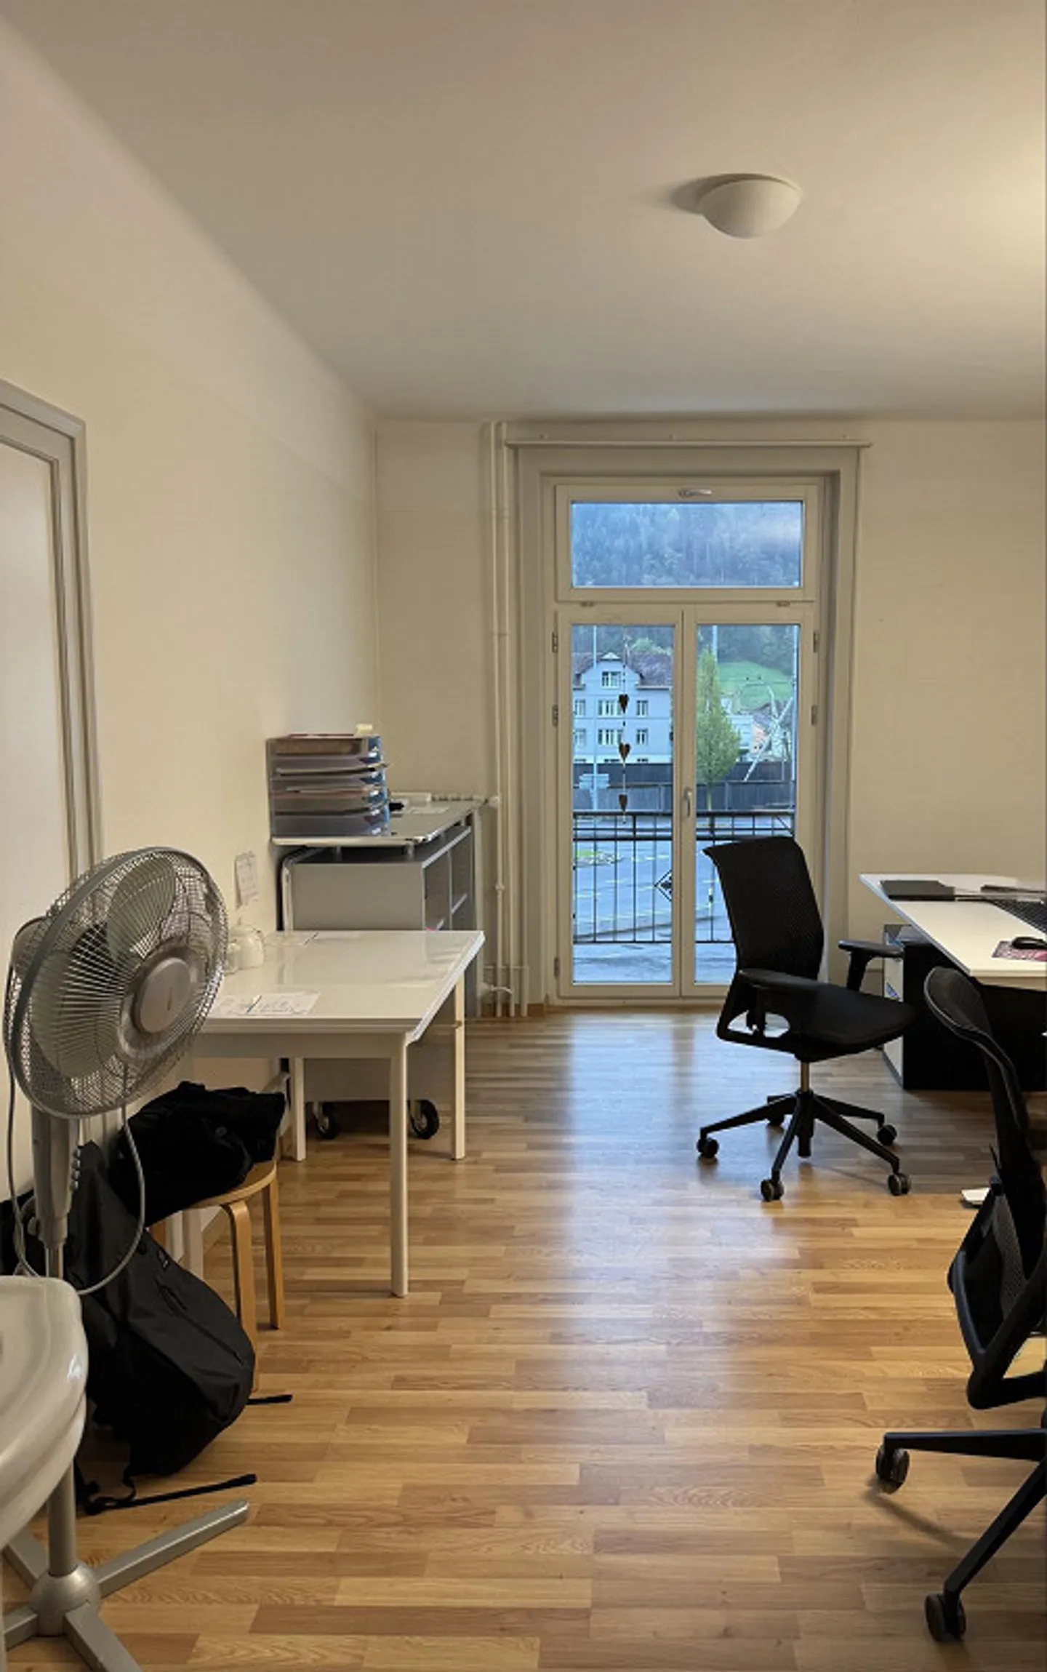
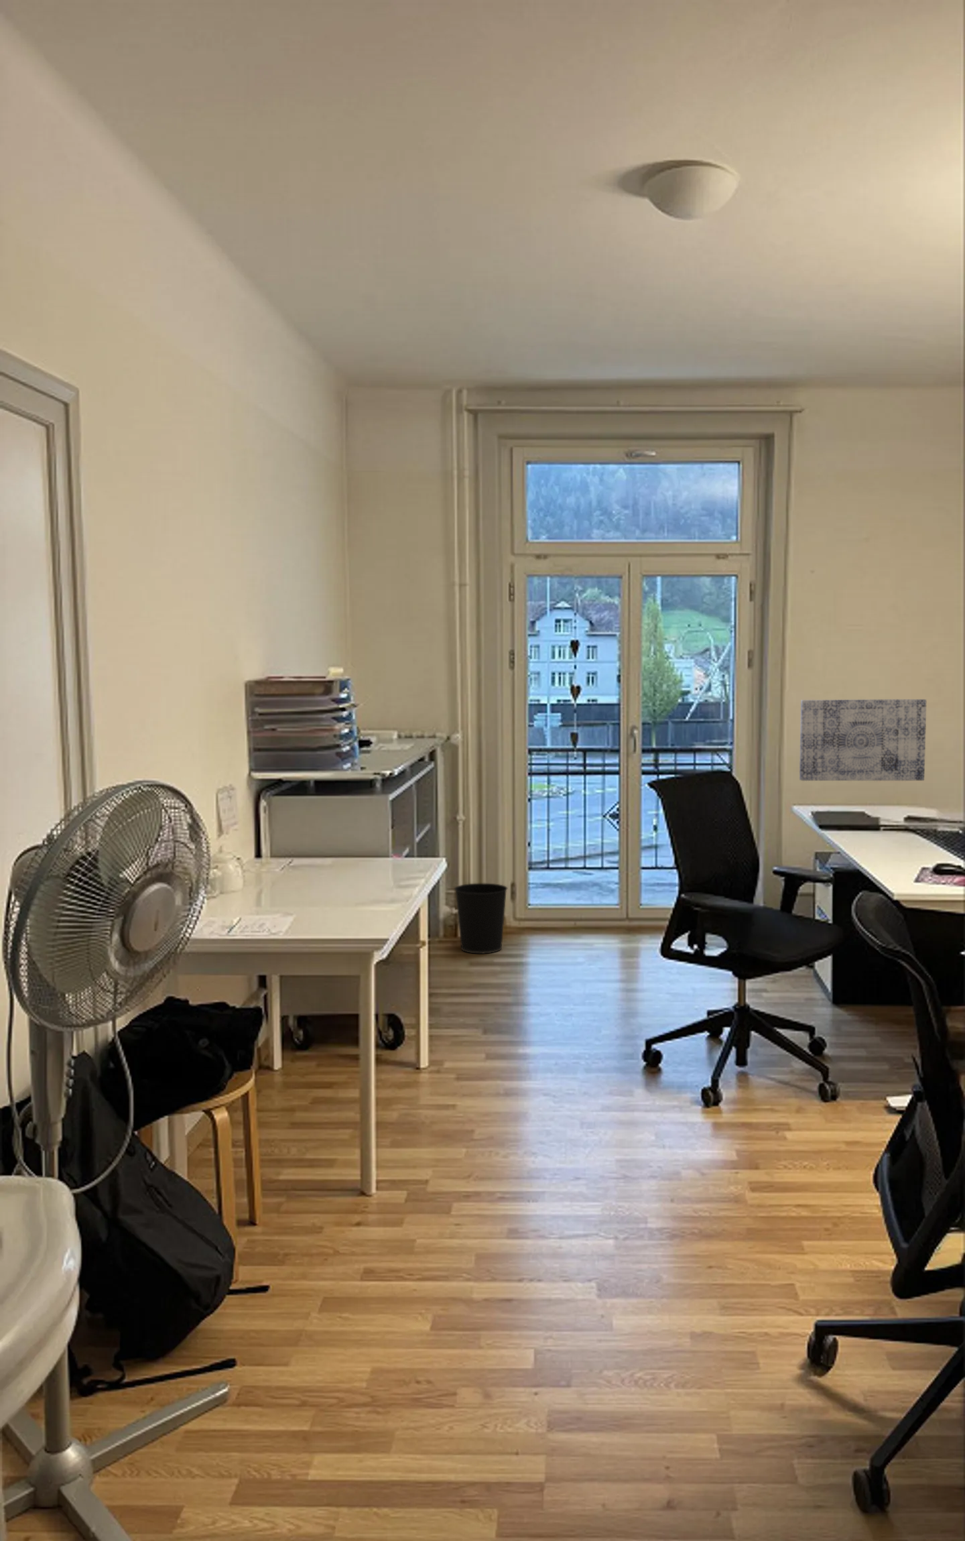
+ wastebasket (481, 918)
+ wall art (862, 740)
